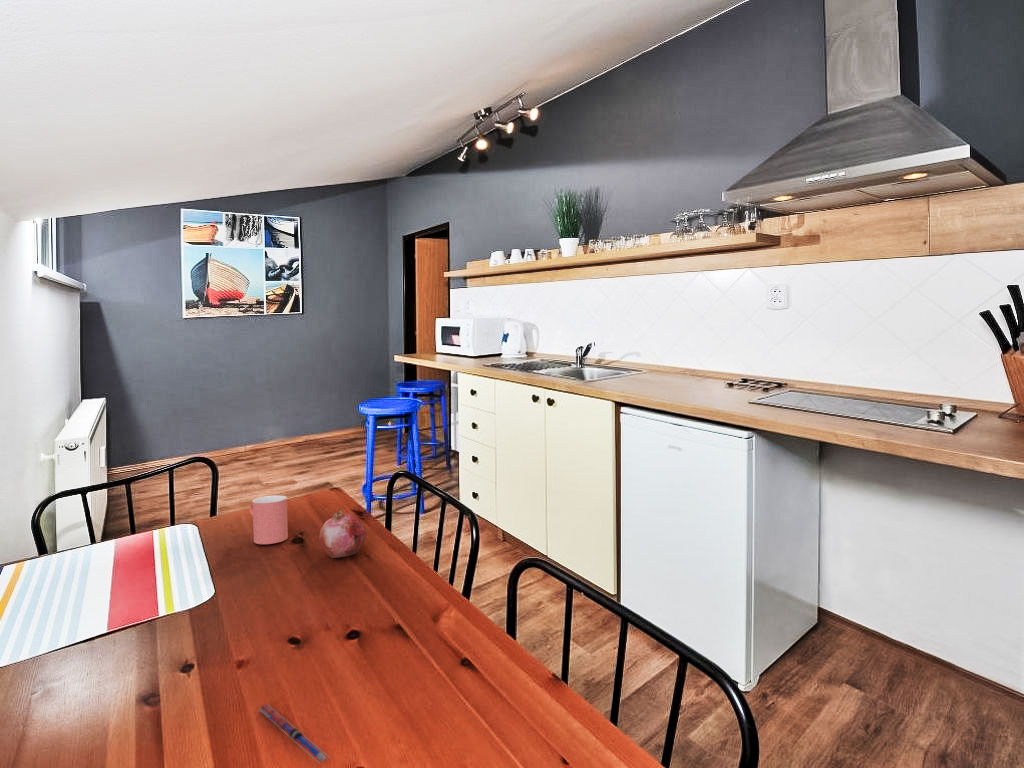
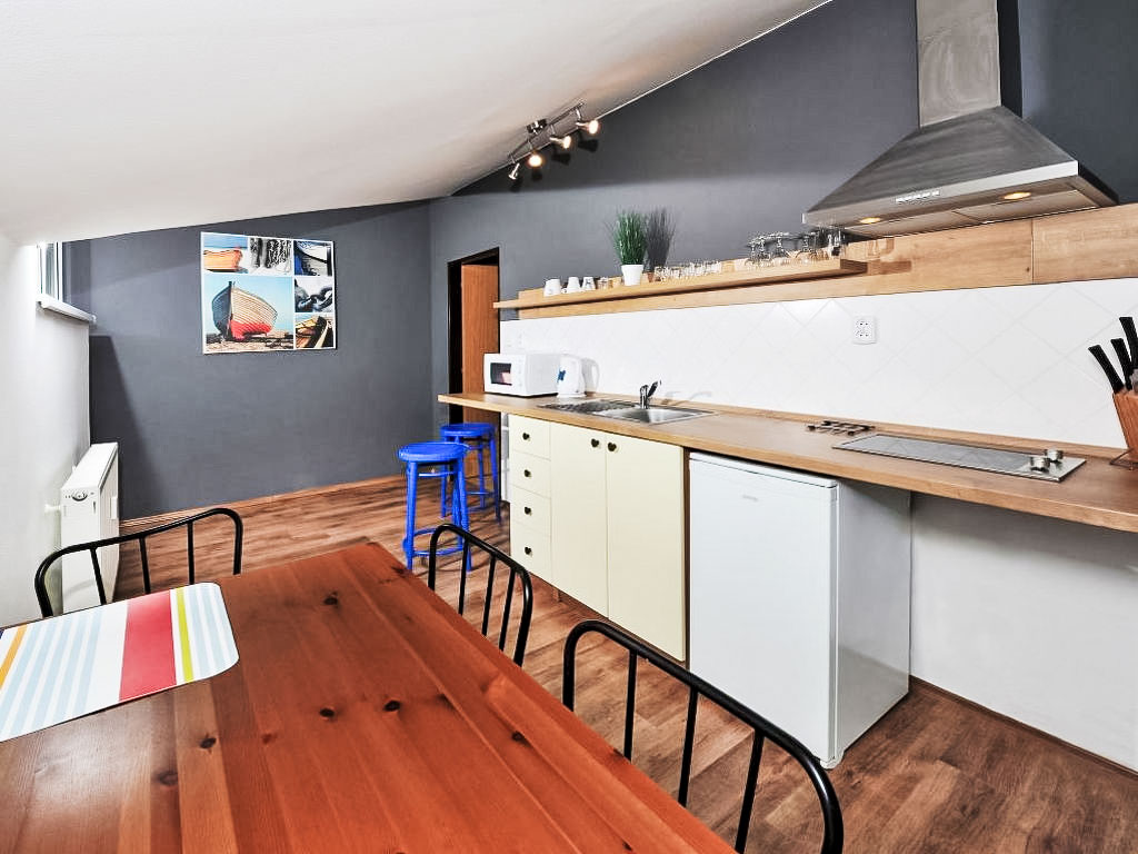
- cup (265, 518)
- pen (292, 730)
- fruit (342, 530)
